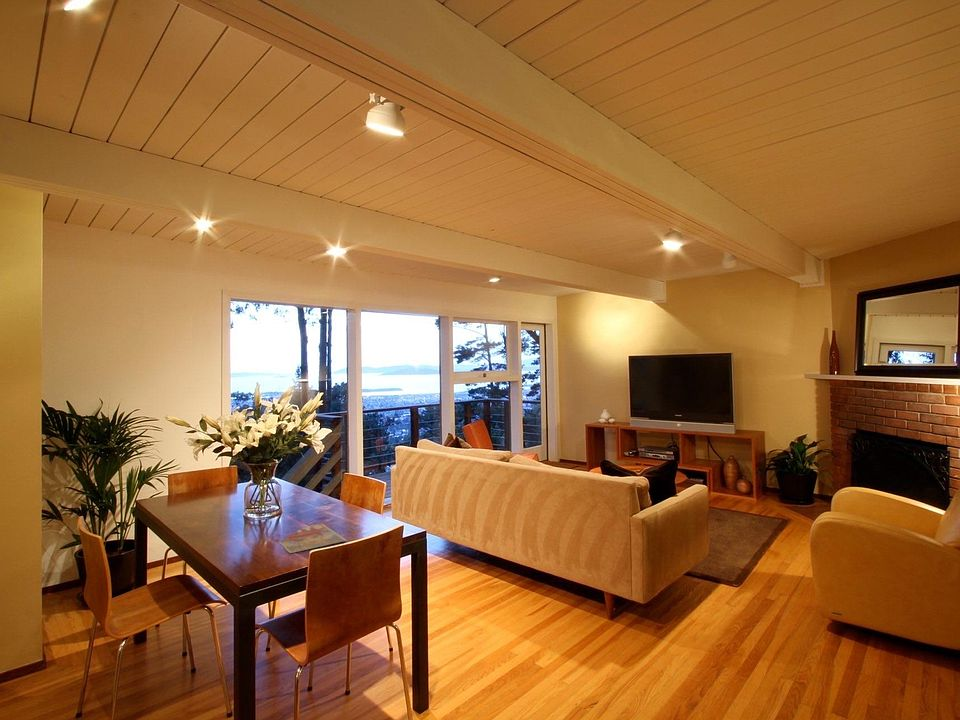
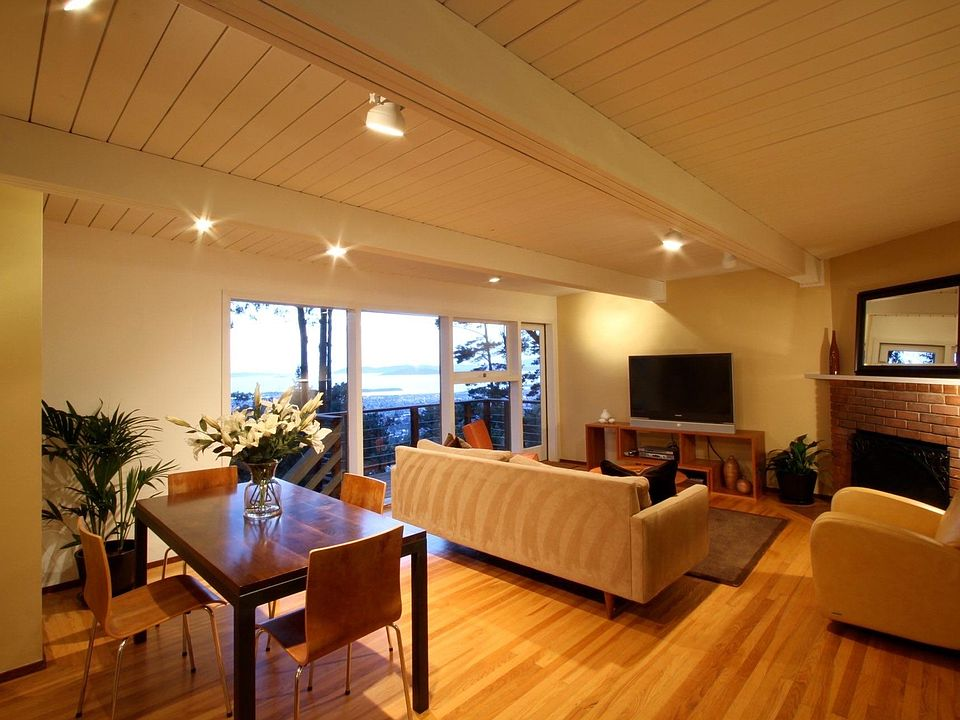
- magazine (307, 537)
